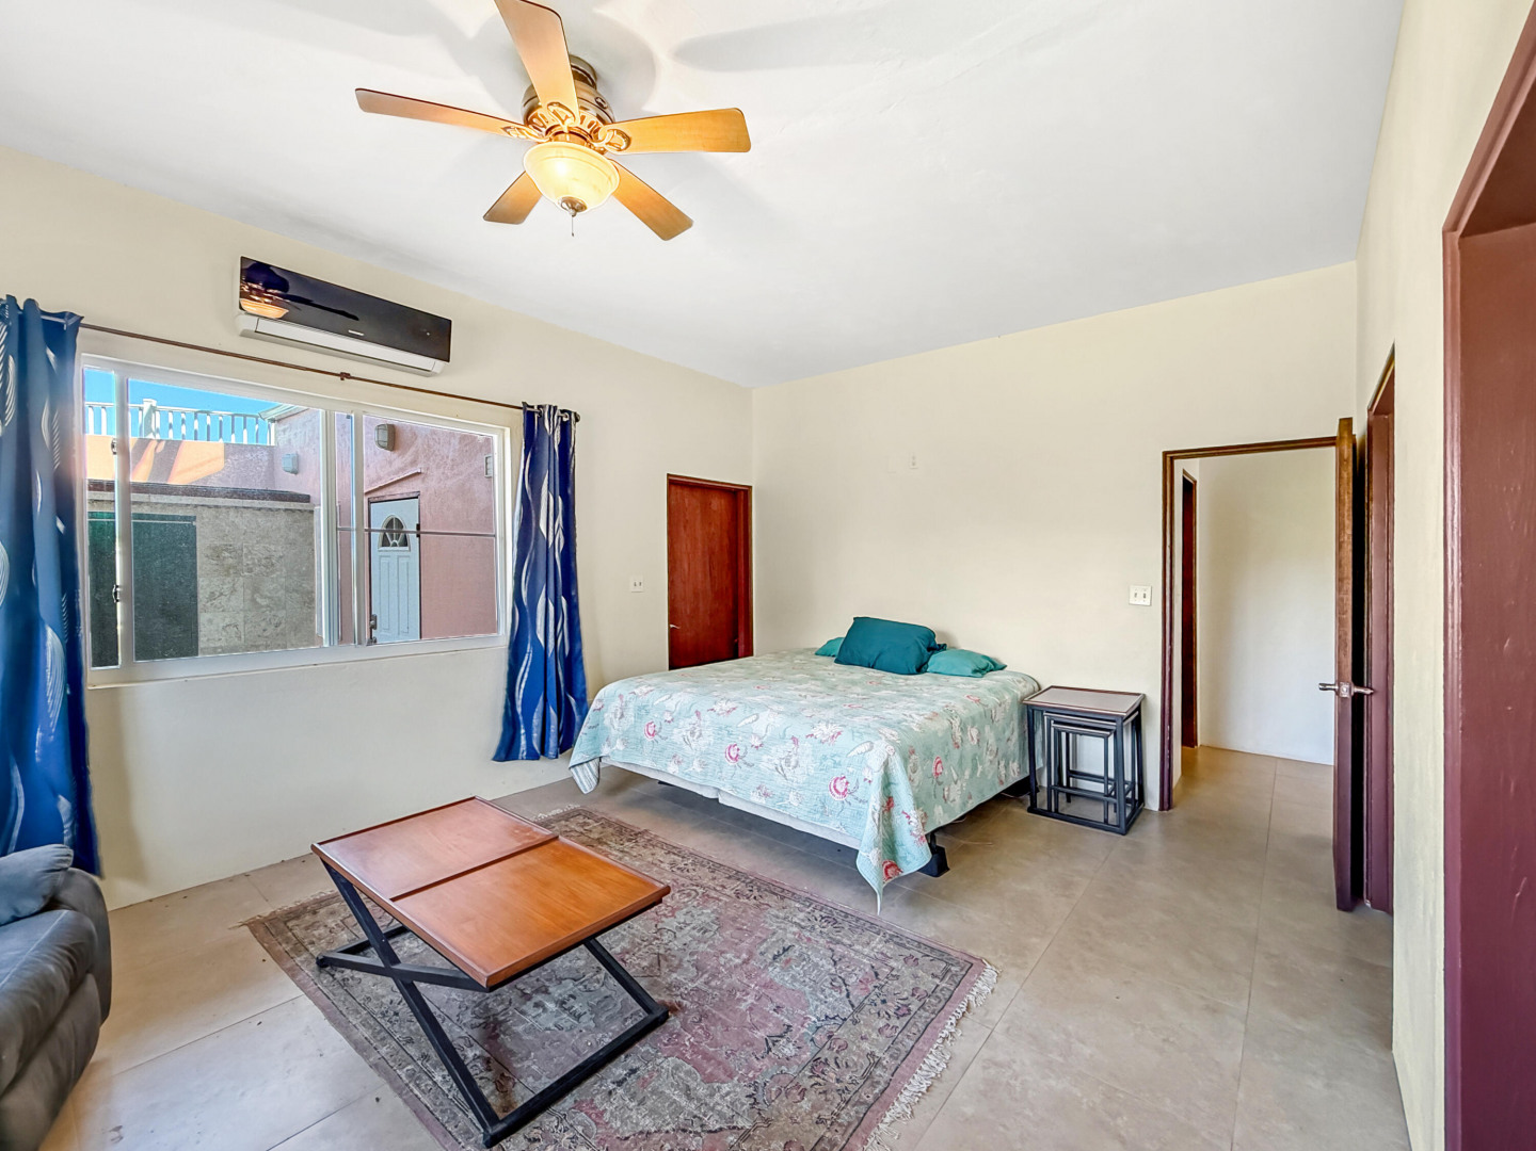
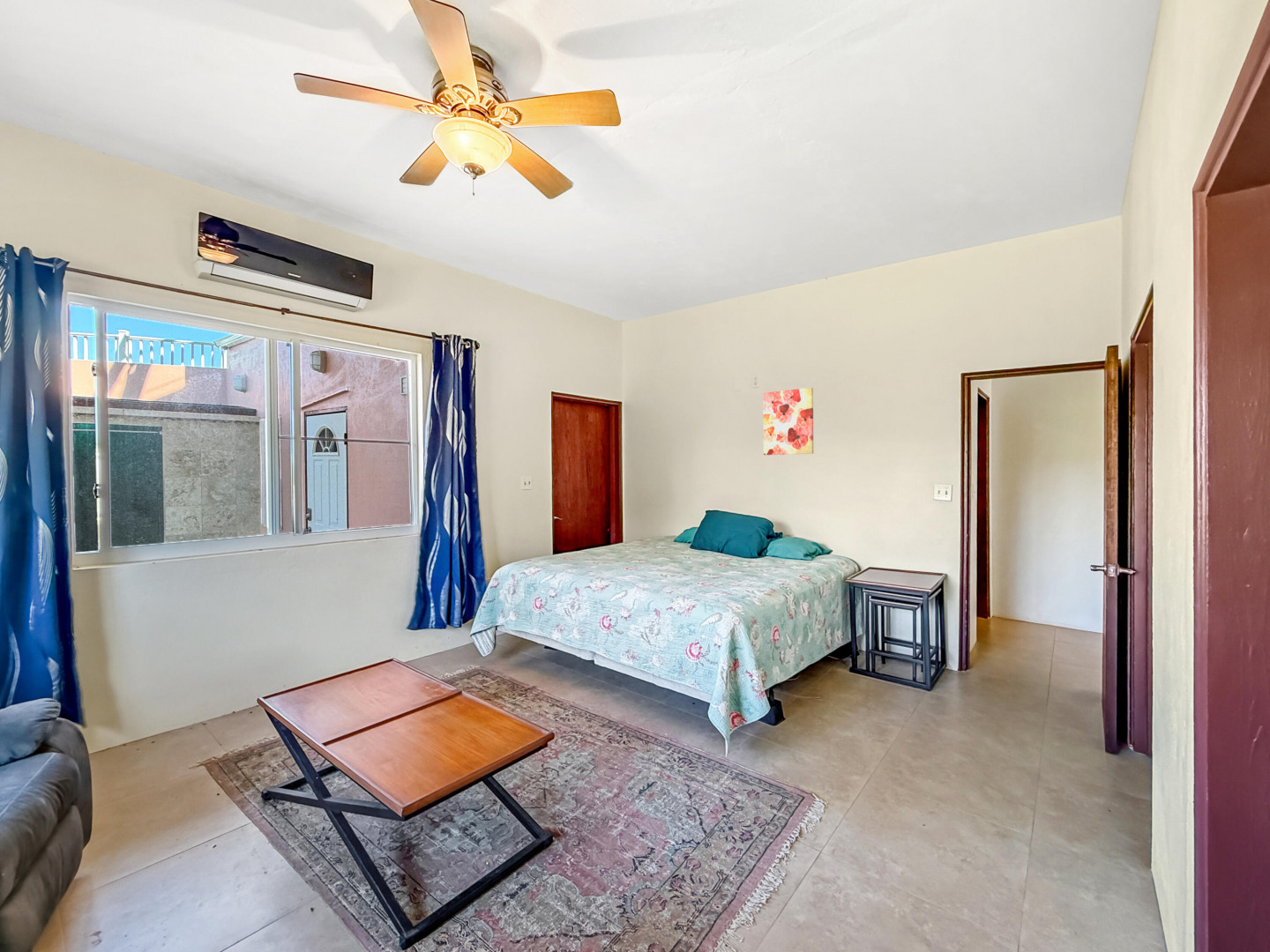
+ wall art (788, 422)
